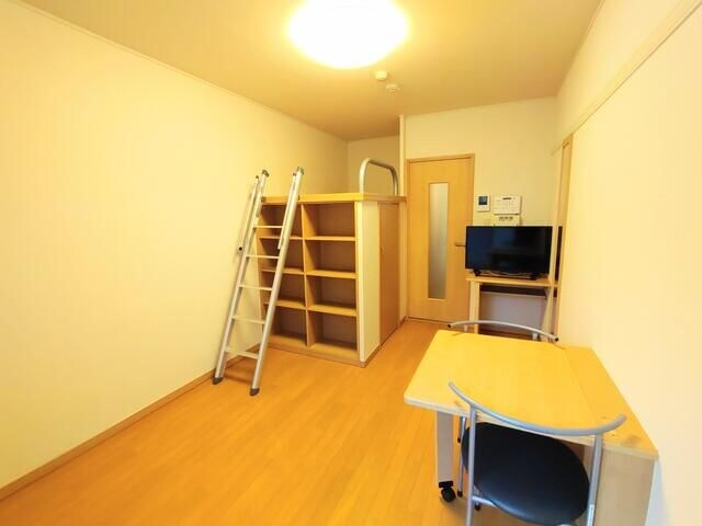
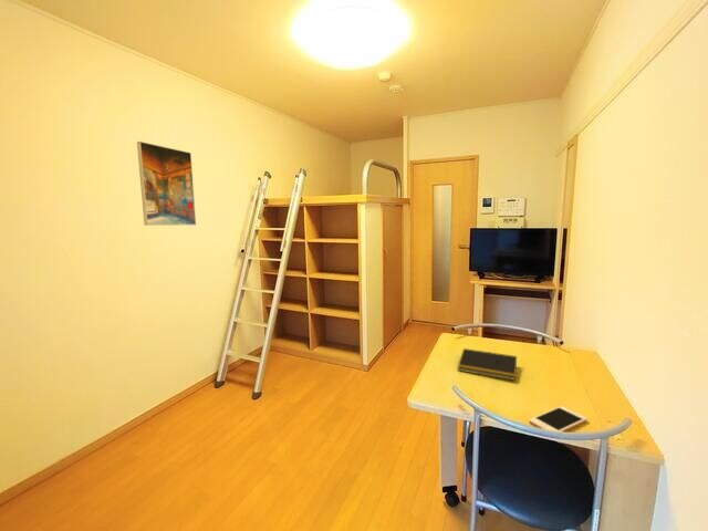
+ cell phone (558, 419)
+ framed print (168, 187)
+ notepad (487, 363)
